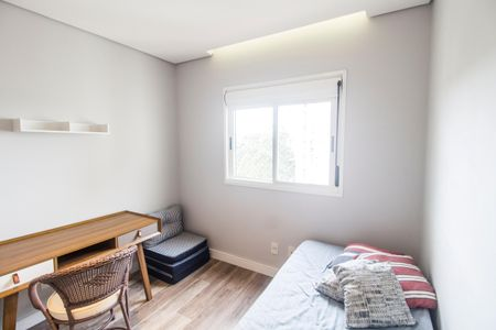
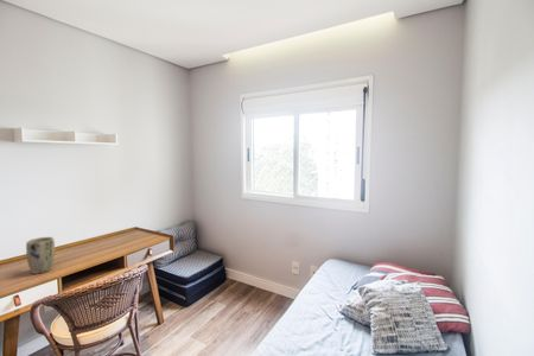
+ plant pot (40, 255)
